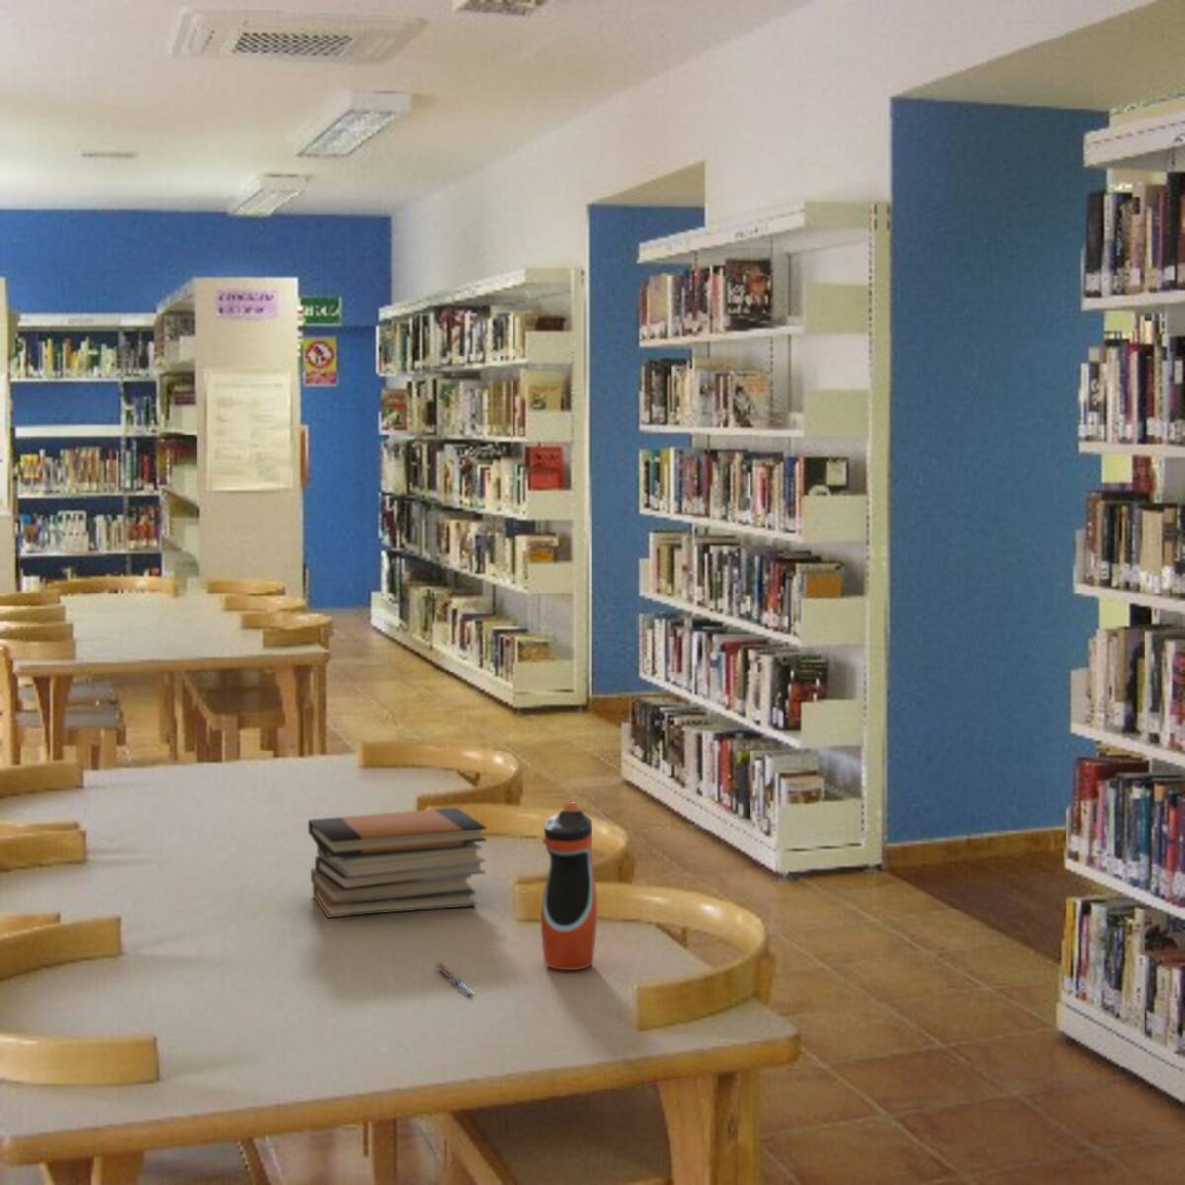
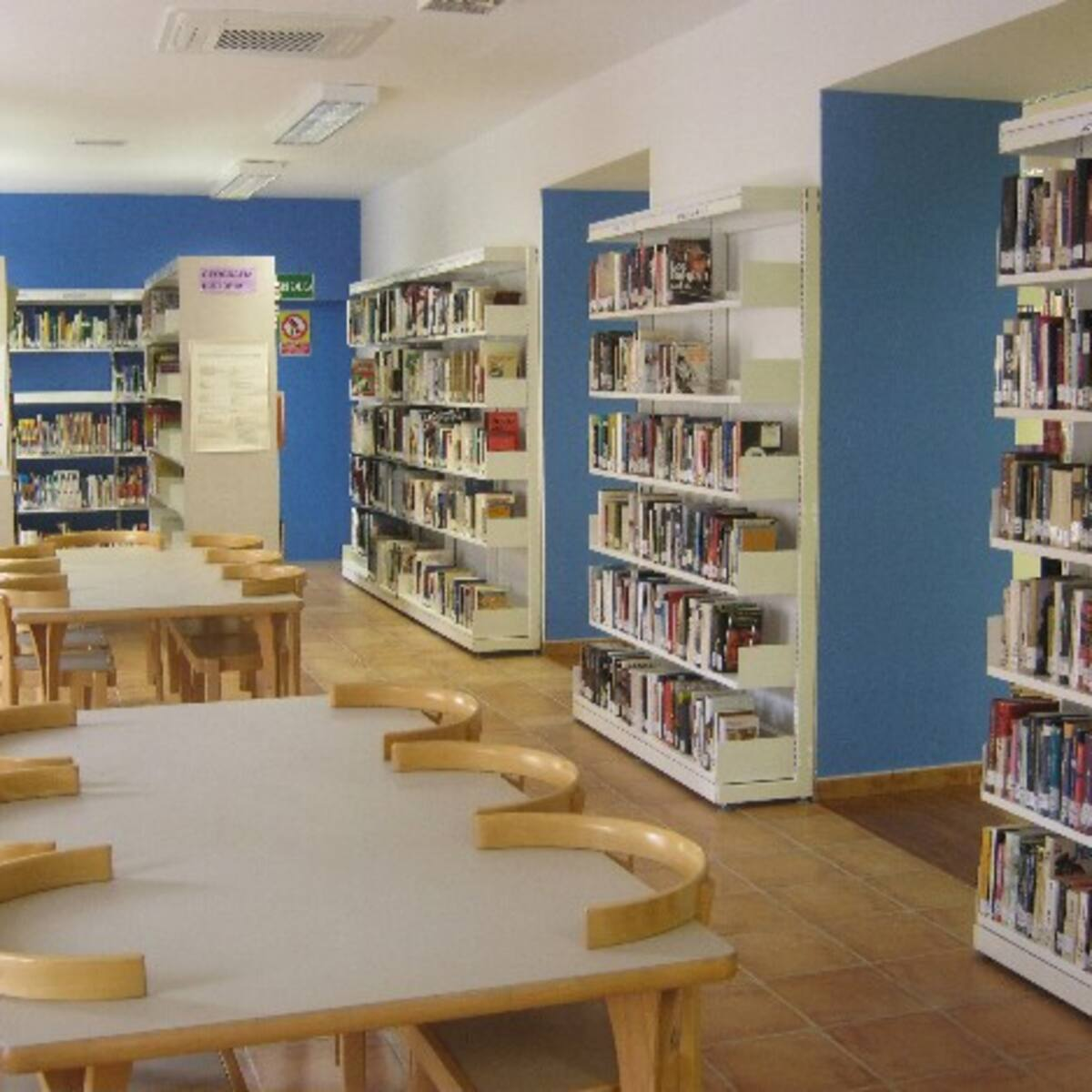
- water bottle (569, 883)
- book stack (397, 862)
- pen (455, 978)
